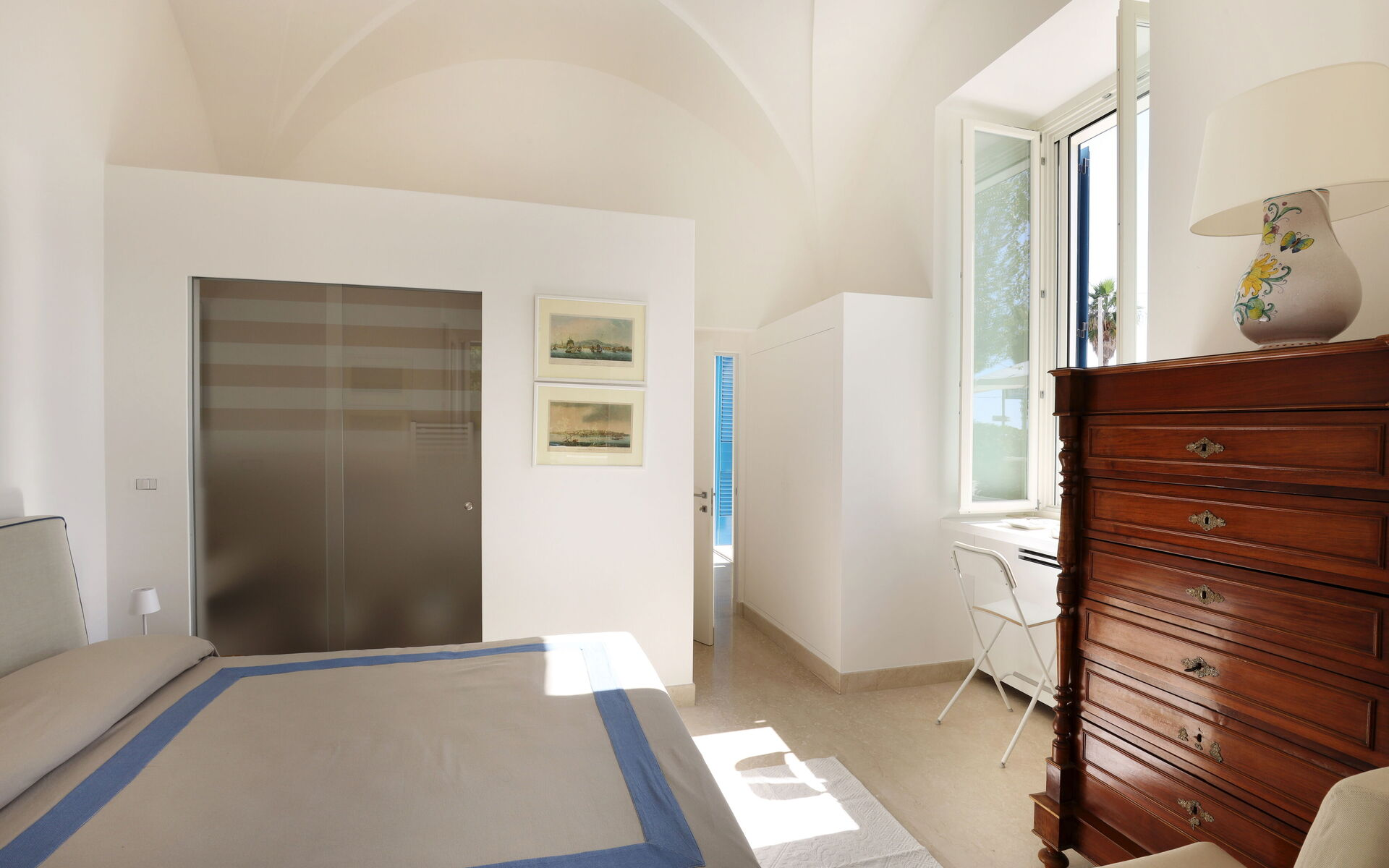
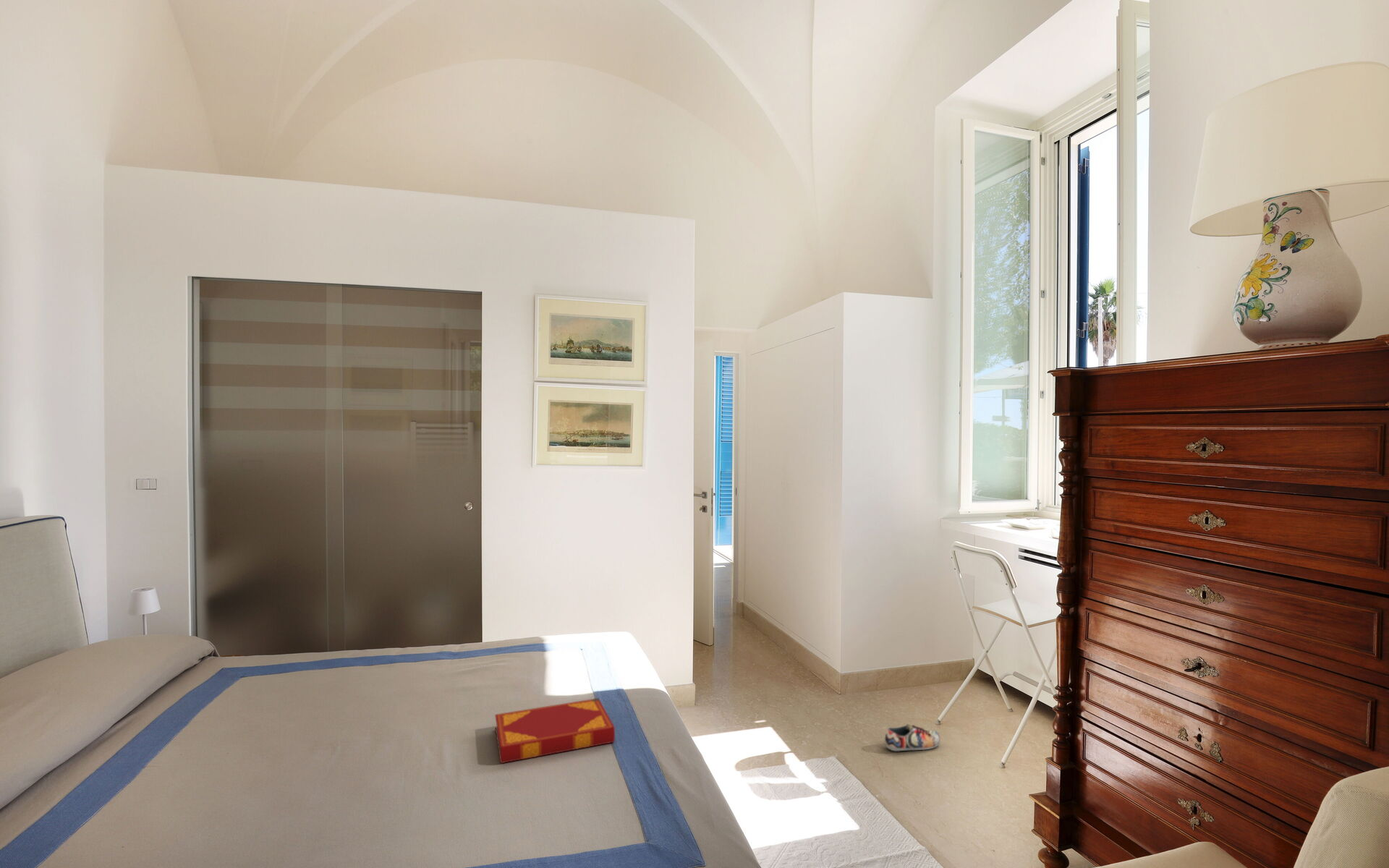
+ shoe (913, 736)
+ hardback book (553, 728)
